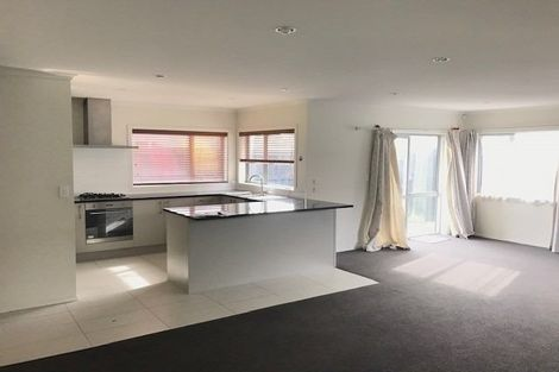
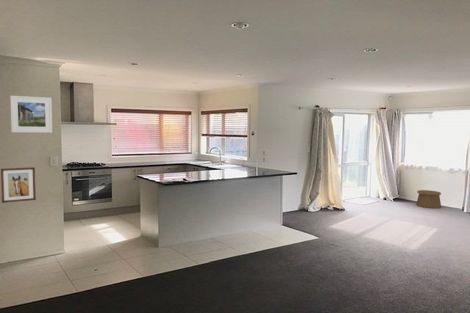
+ basket (428, 198)
+ wall art (18, 184)
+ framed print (31, 114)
